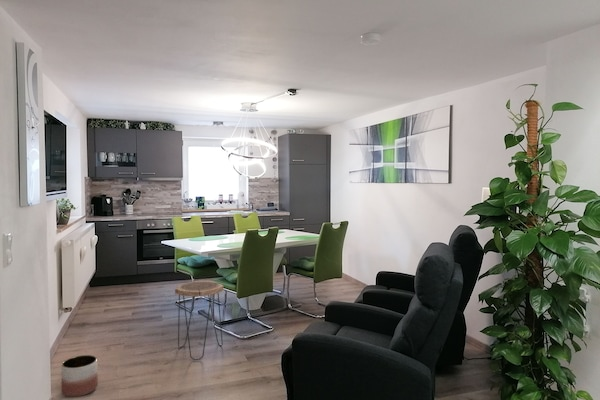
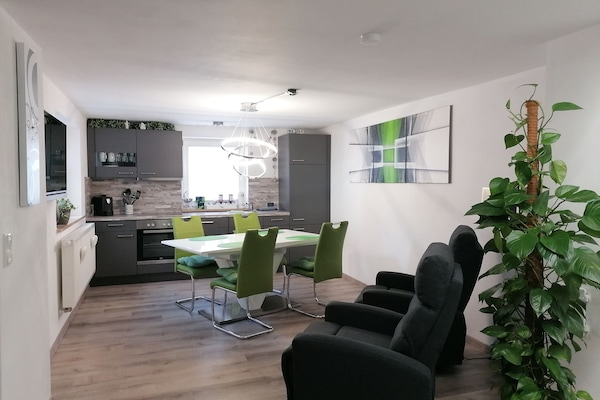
- side table (207, 318)
- planter (79, 375)
